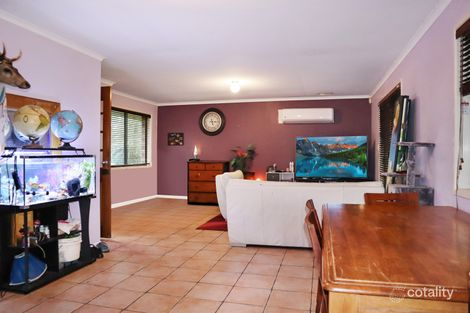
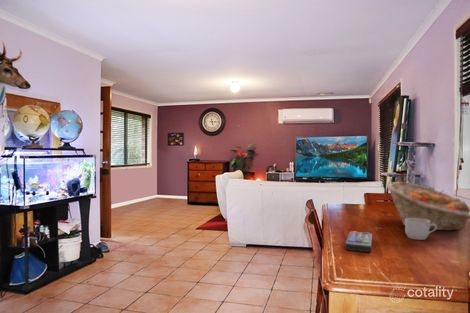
+ mug (420, 229)
+ remote control (359, 240)
+ fruit basket (428, 204)
